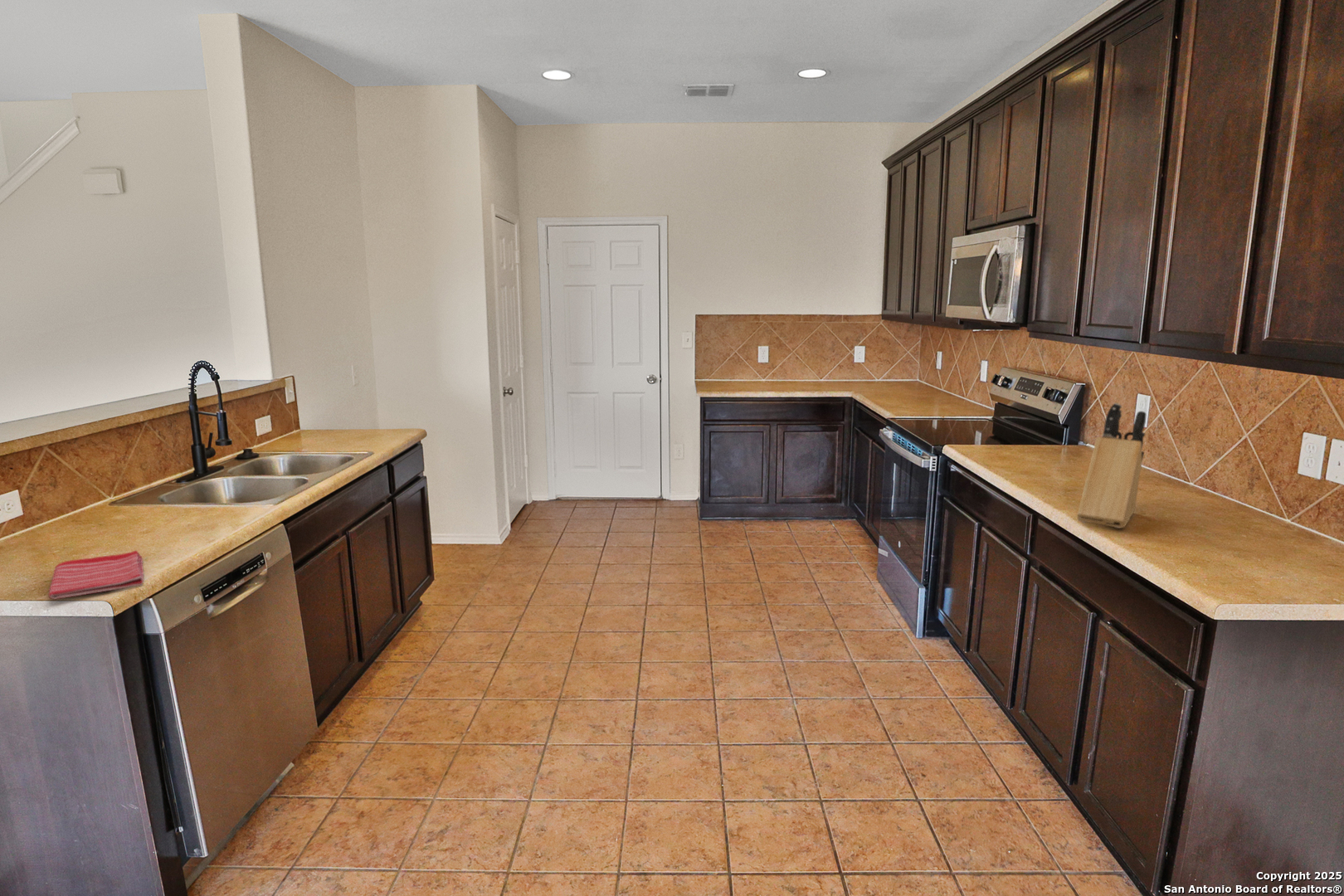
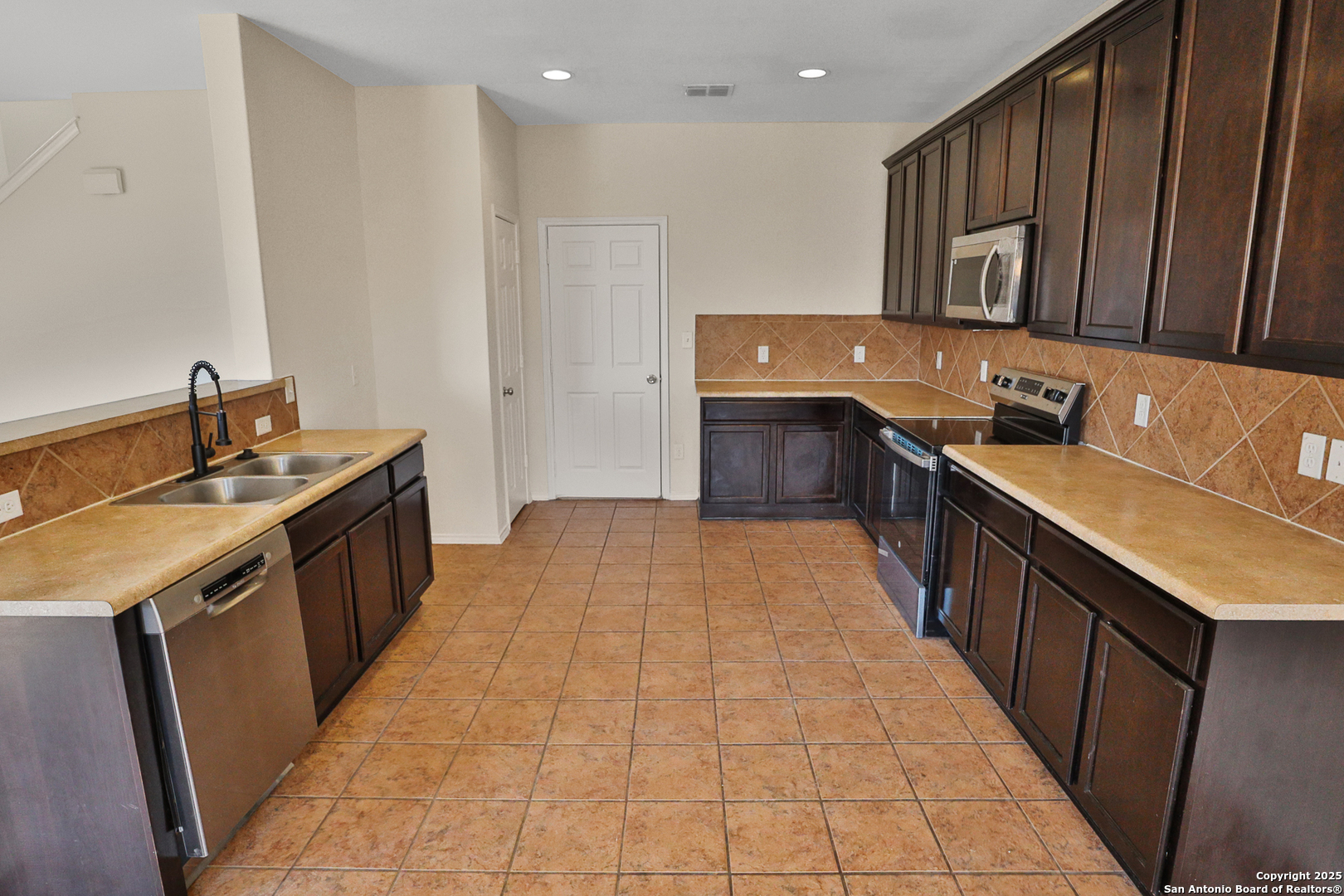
- knife block (1115, 461)
- dish towel (98, 573)
